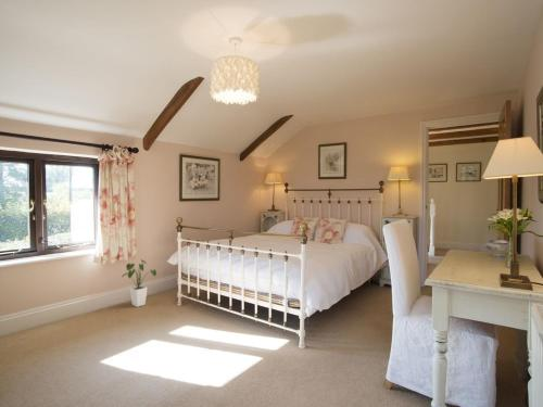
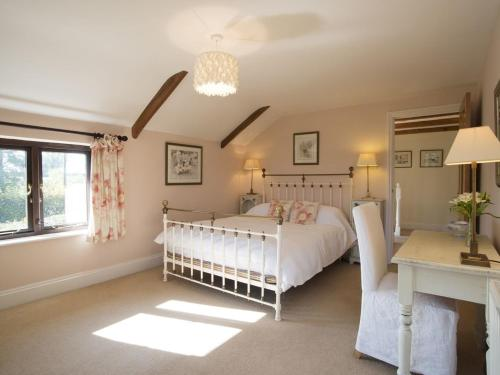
- house plant (141, 282)
